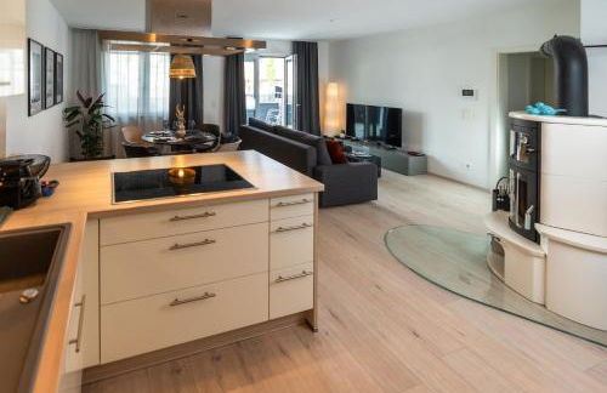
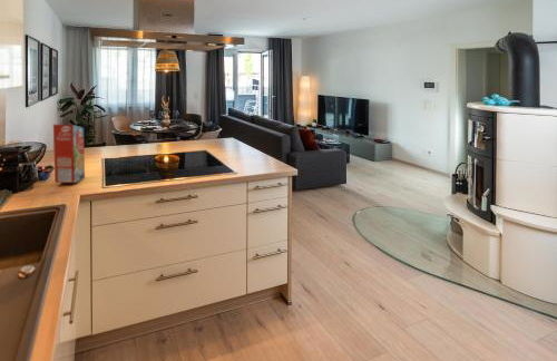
+ cereal box (69, 154)
